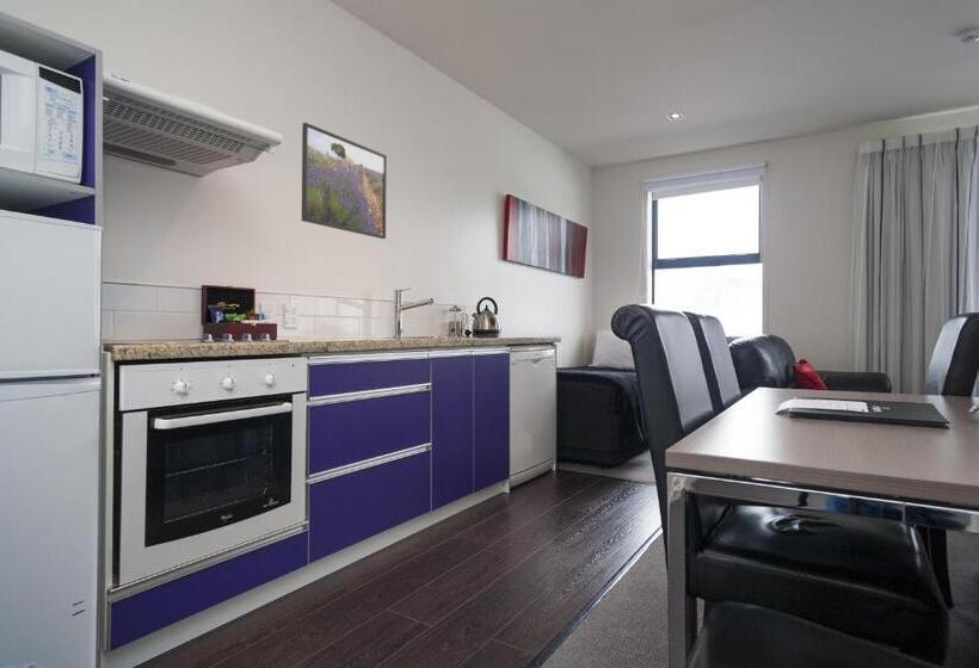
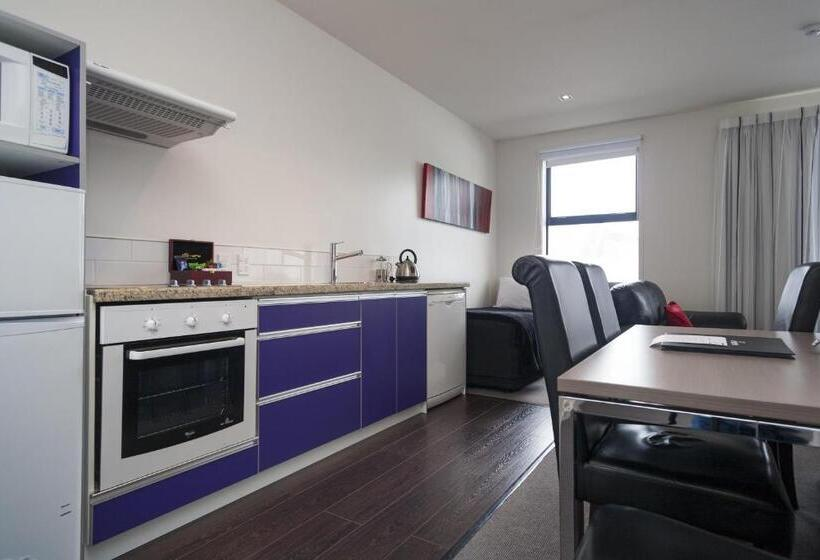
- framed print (347, 185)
